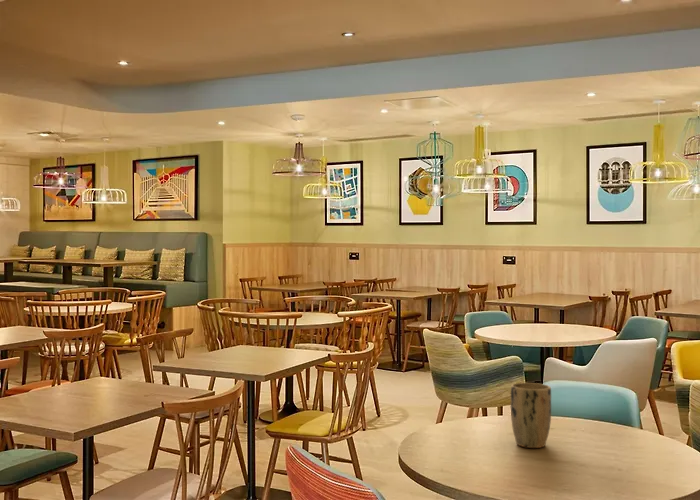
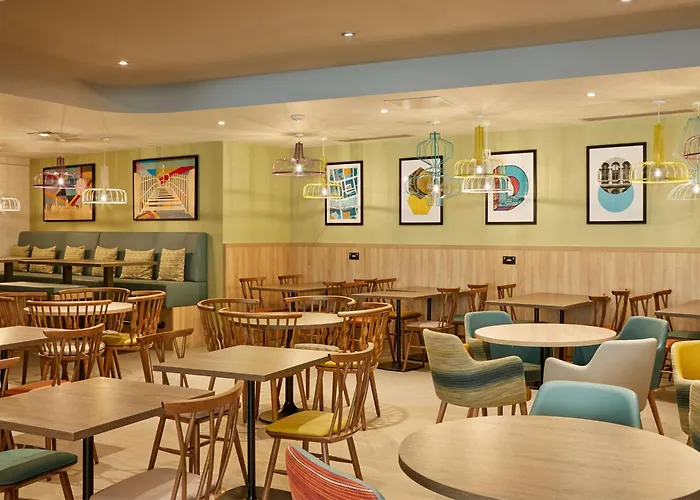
- plant pot (530, 415)
